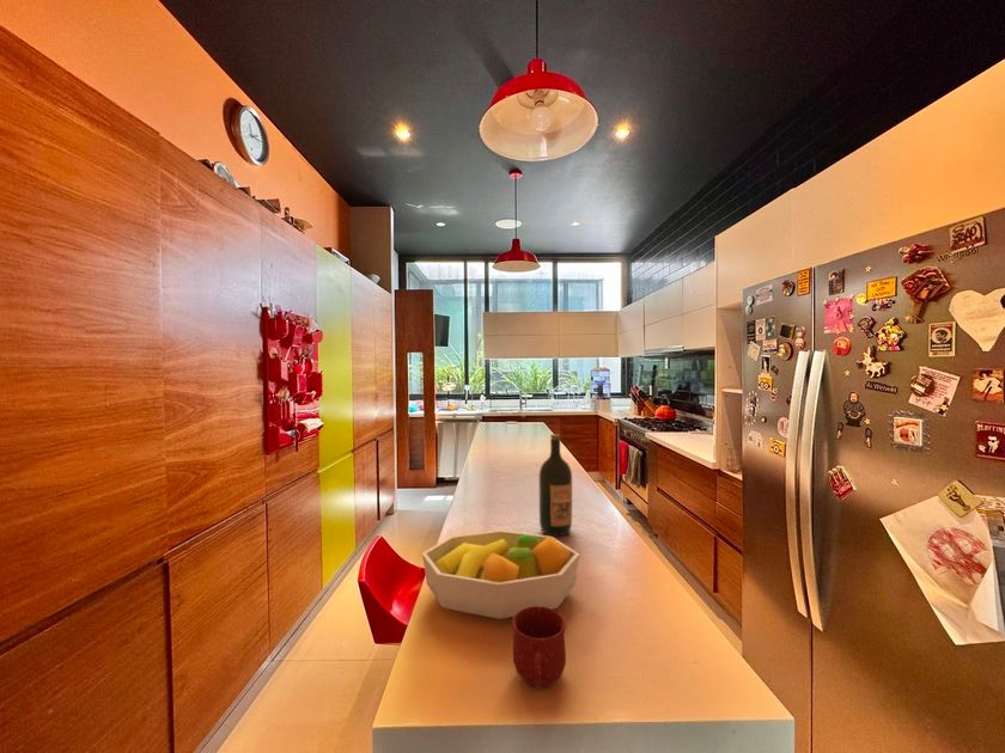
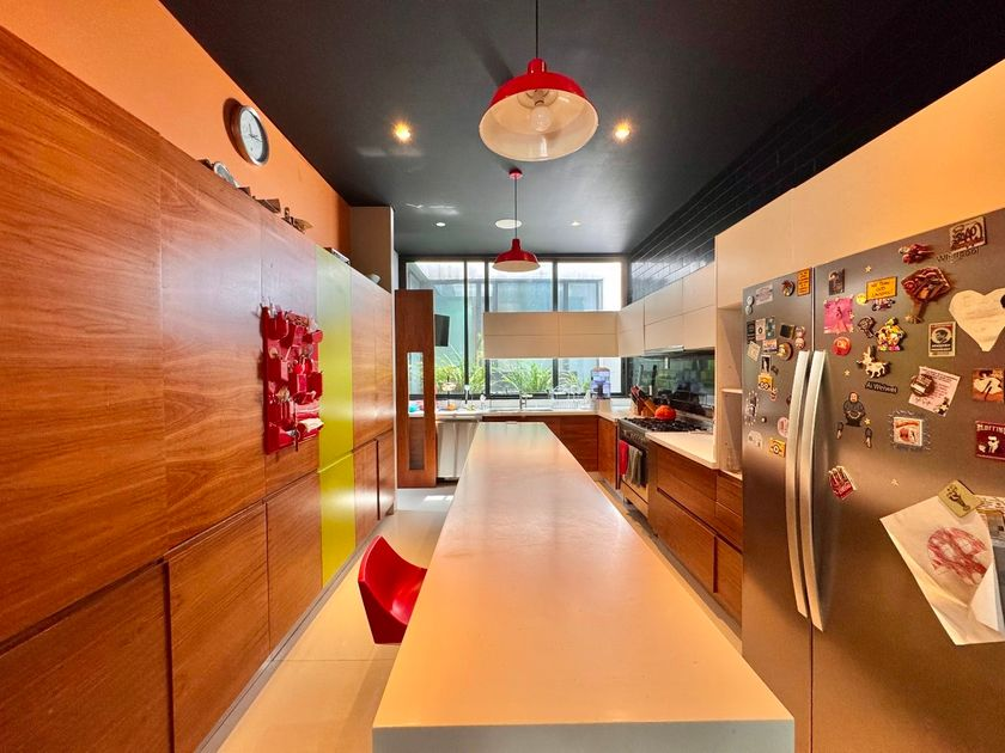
- mug (538, 655)
- fruit bowl (500, 564)
- wine bottle (555, 483)
